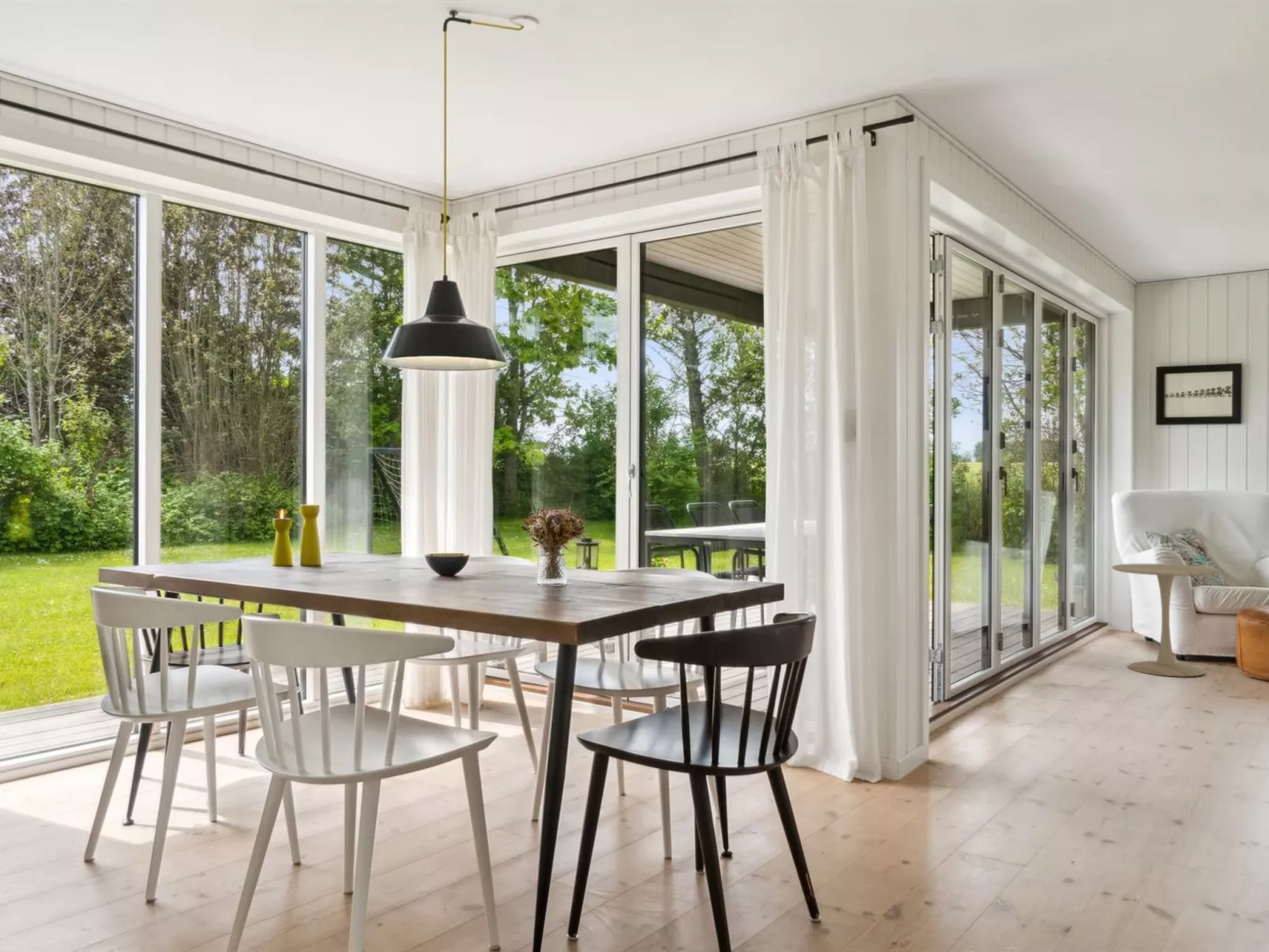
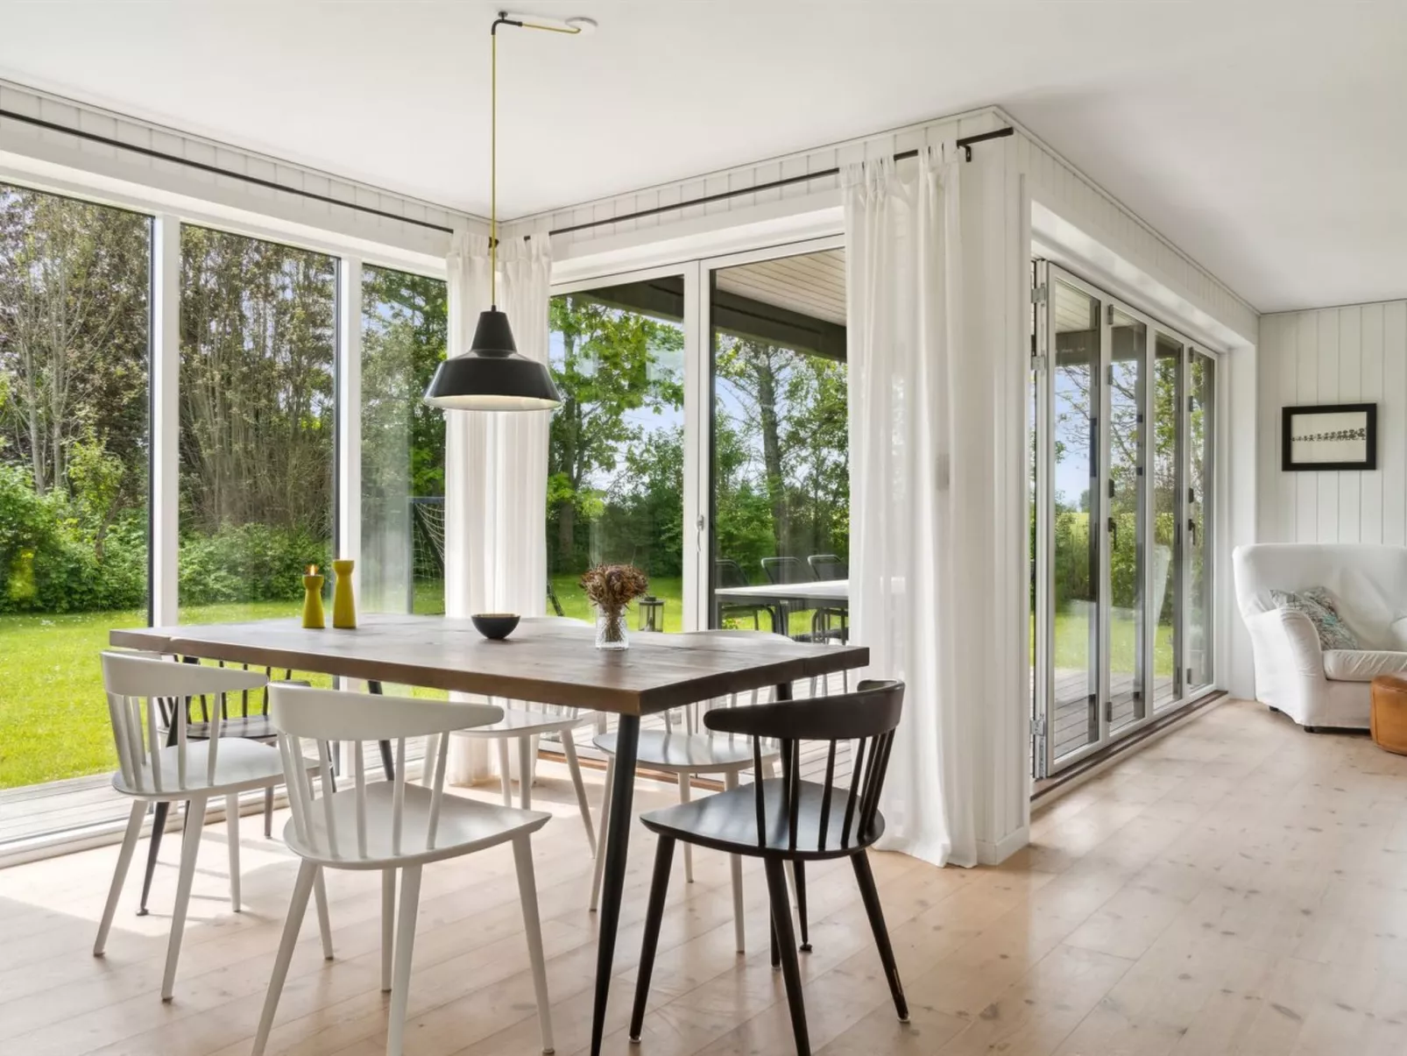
- side table (1165, 619)
